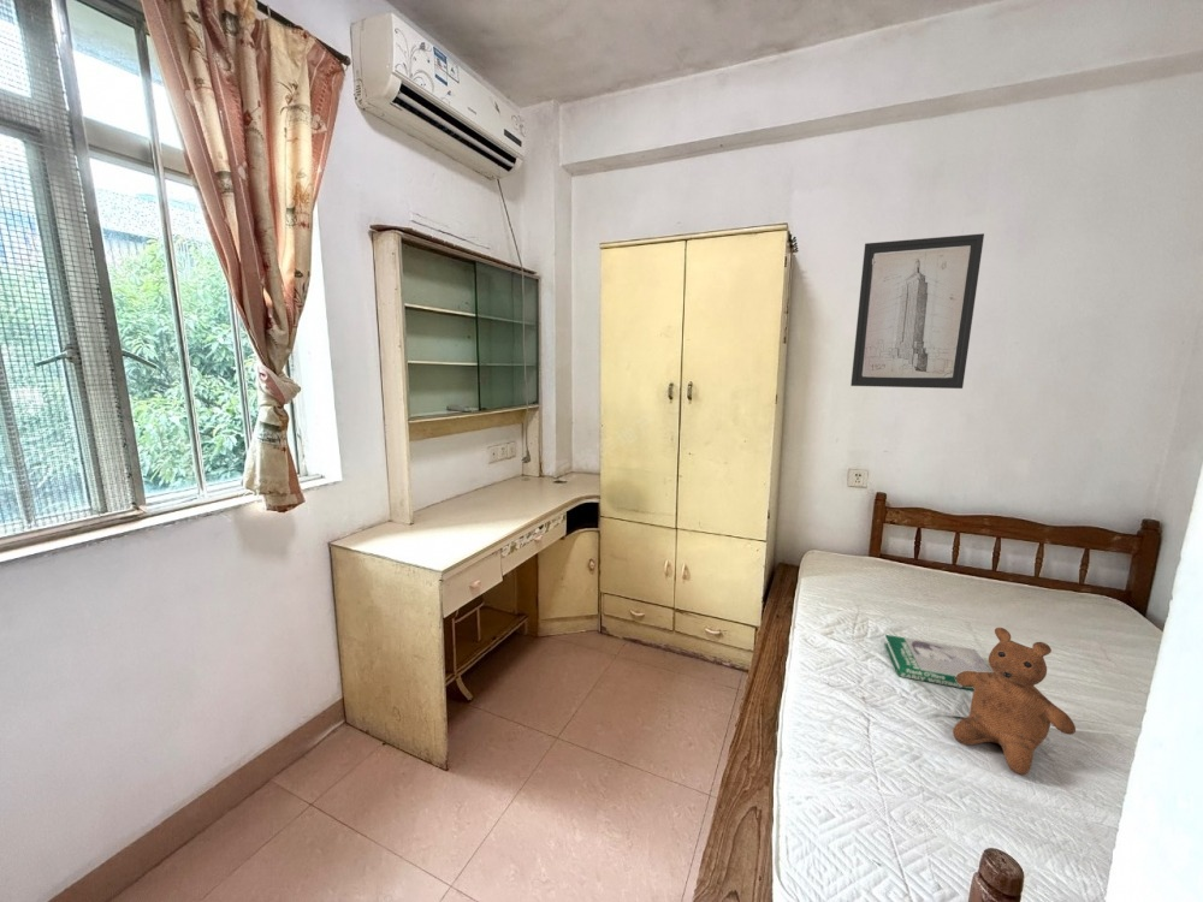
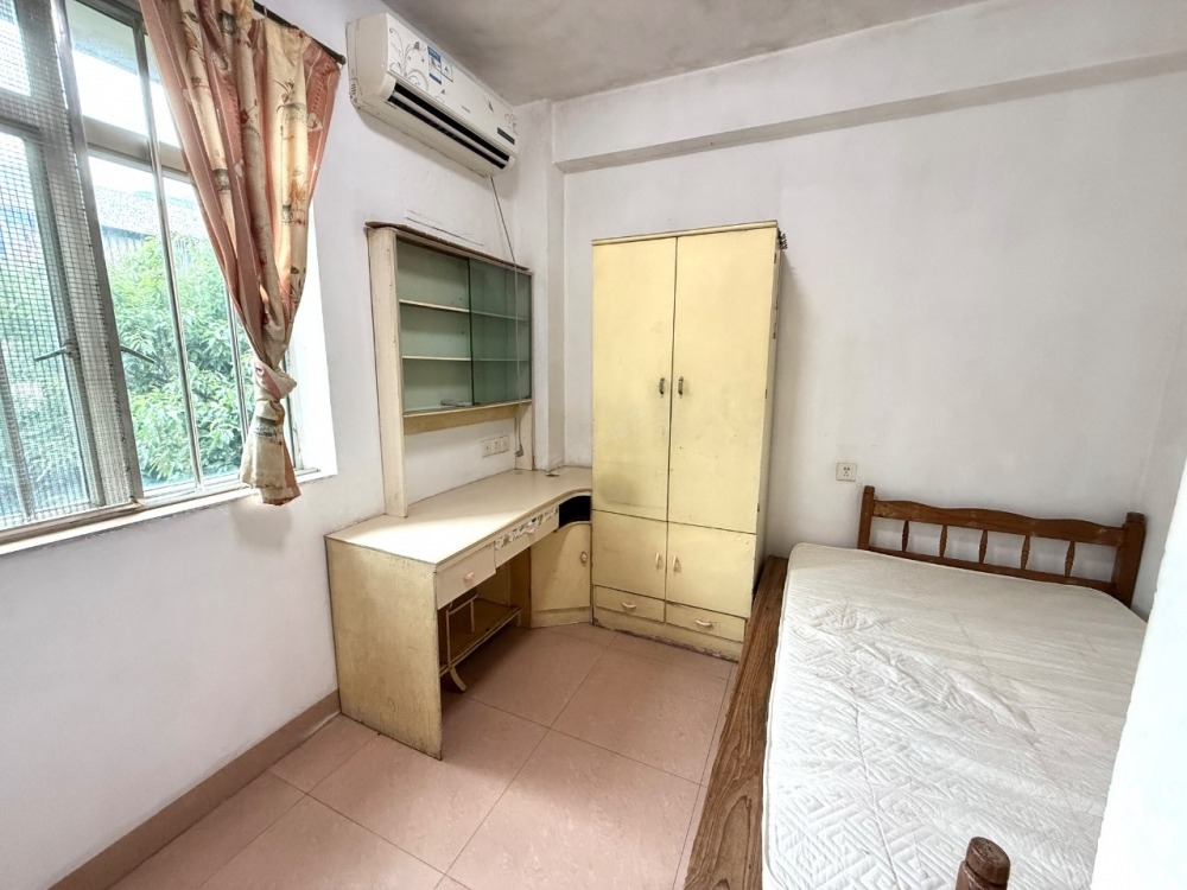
- teddy bear (1007, 693)
- wall art (912, 314)
- book (937, 663)
